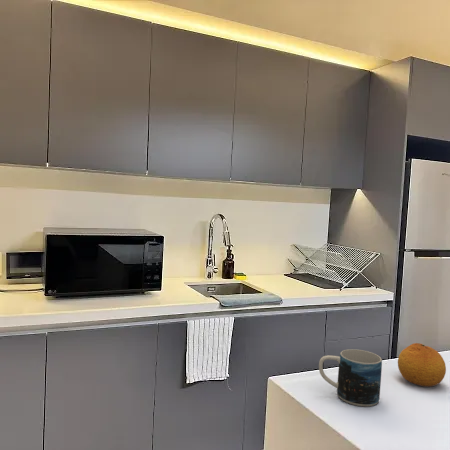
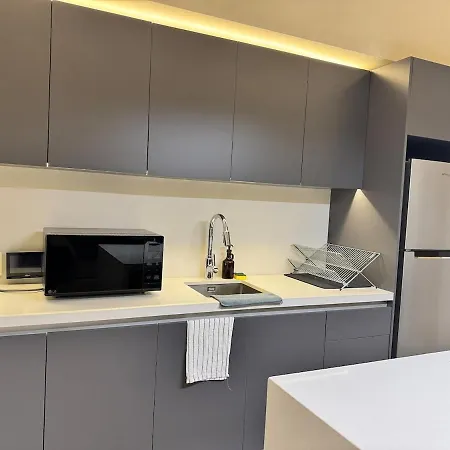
- mug (349, 375)
- fruit (421, 363)
